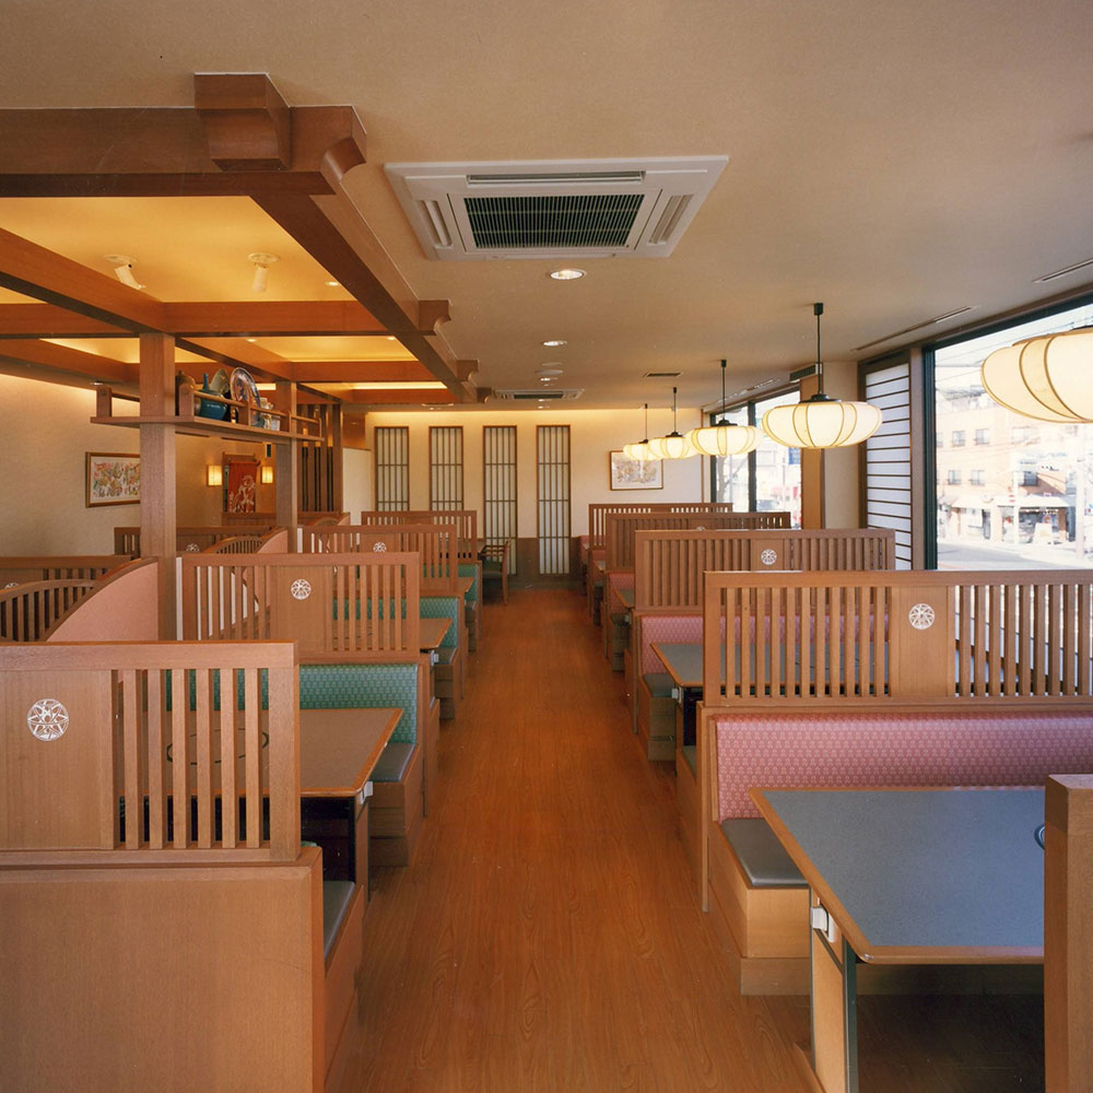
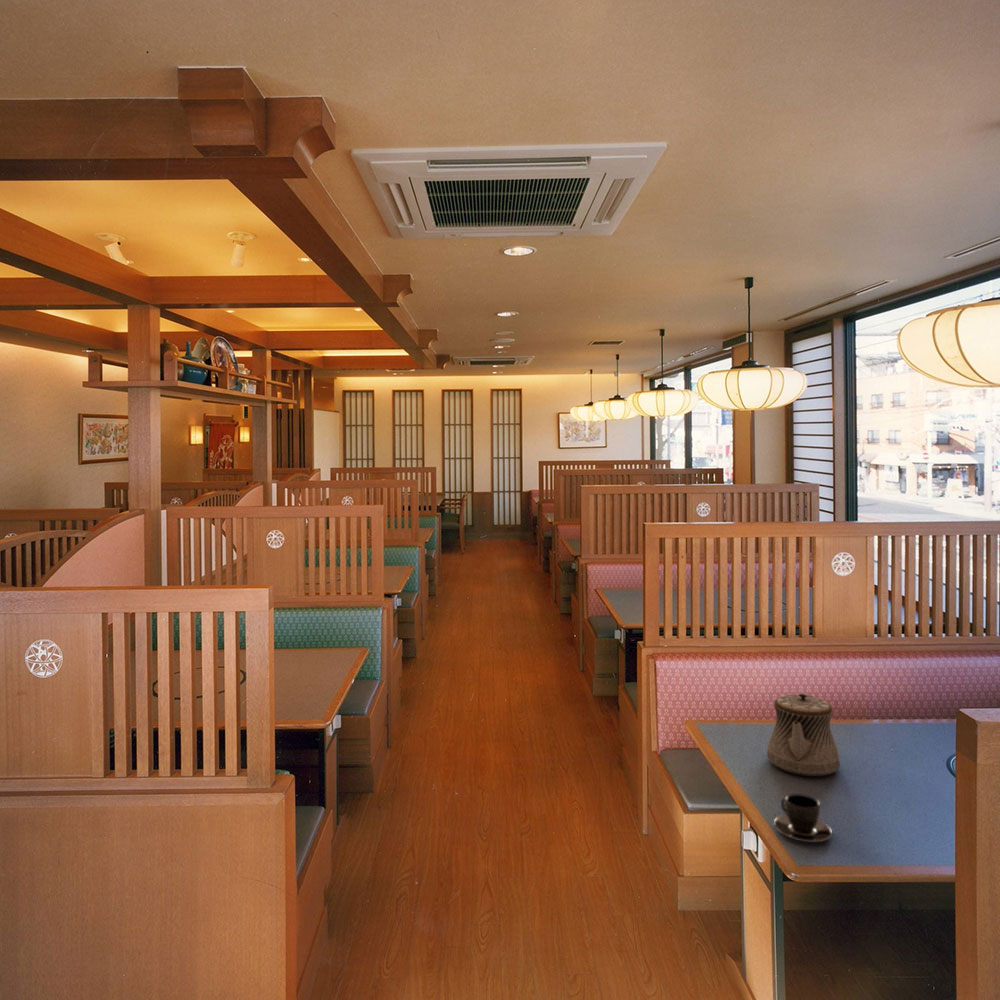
+ teapot (802, 730)
+ teacup (802, 816)
